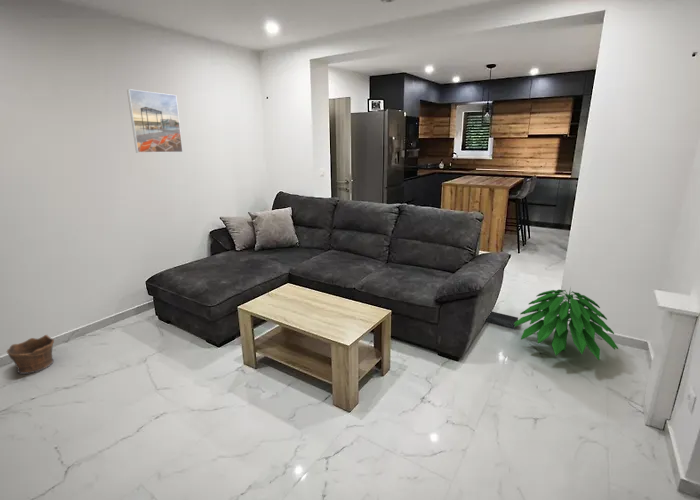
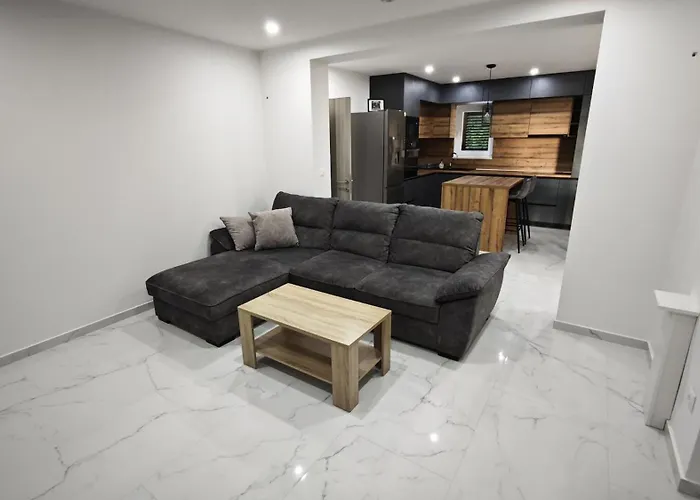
- speaker (500, 319)
- clay pot (32, 350)
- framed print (156, 123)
- indoor plant (565, 318)
